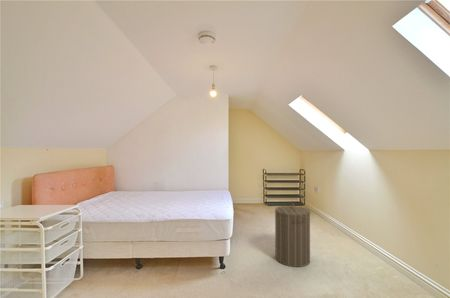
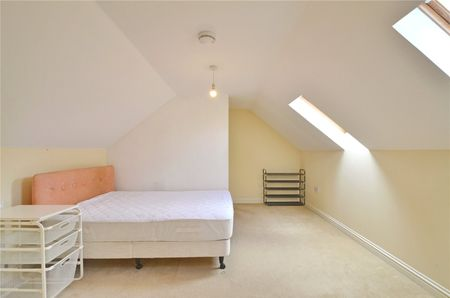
- laundry hamper (292, 230)
